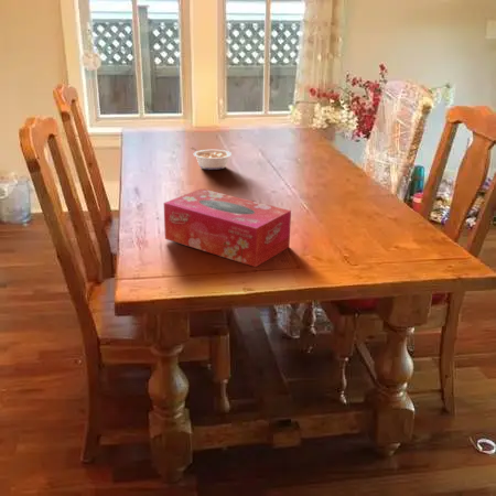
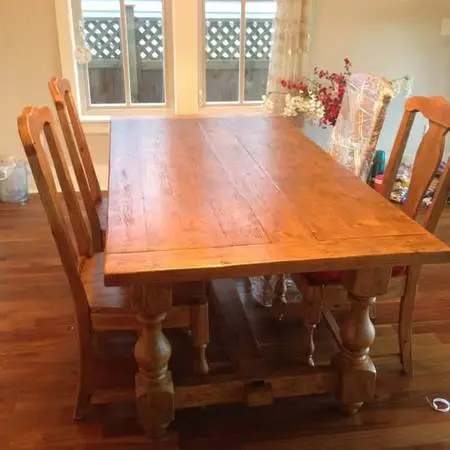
- legume (211, 159)
- tissue box (226, 225)
